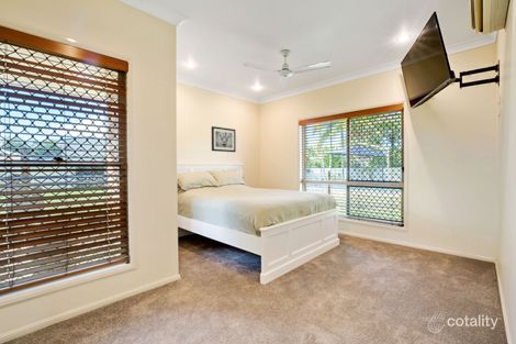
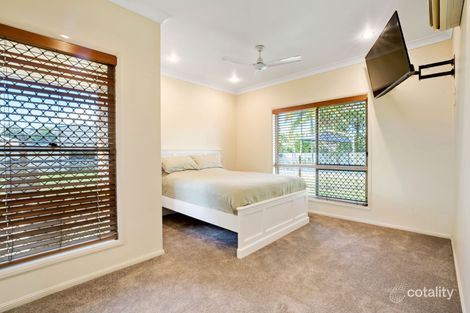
- wall art (224, 140)
